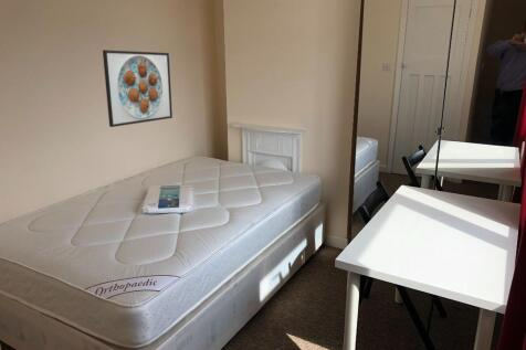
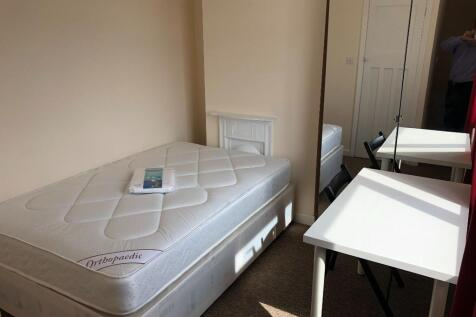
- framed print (140, 87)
